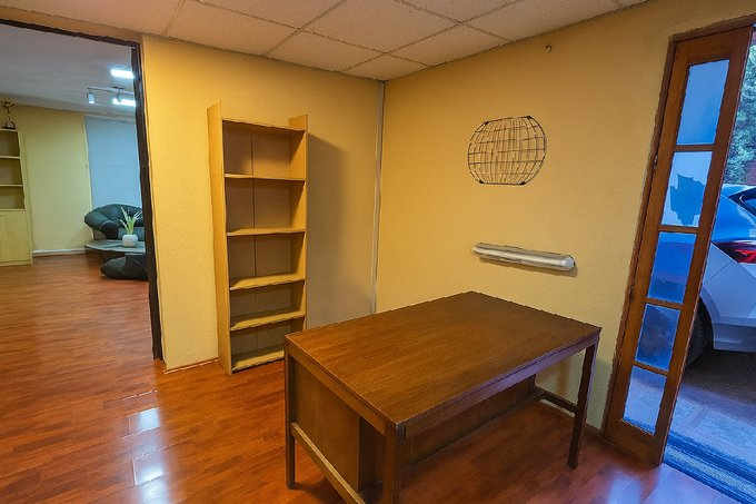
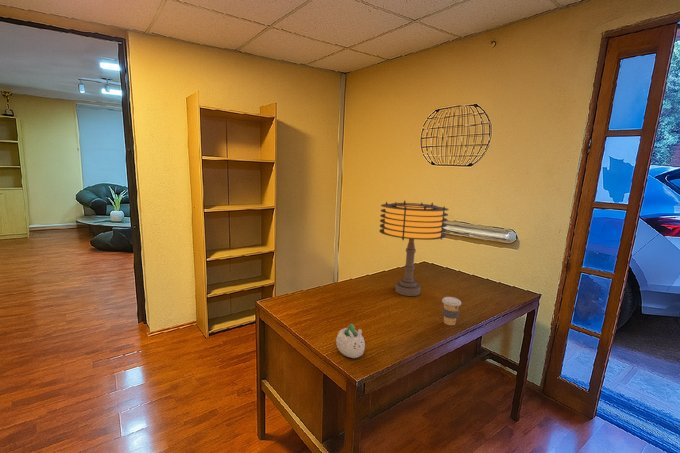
+ coffee cup (450, 311)
+ table lamp (410, 247)
+ succulent planter (351, 338)
